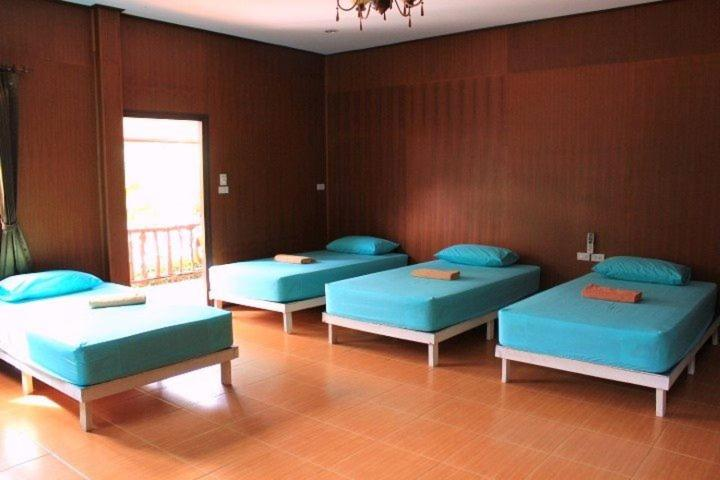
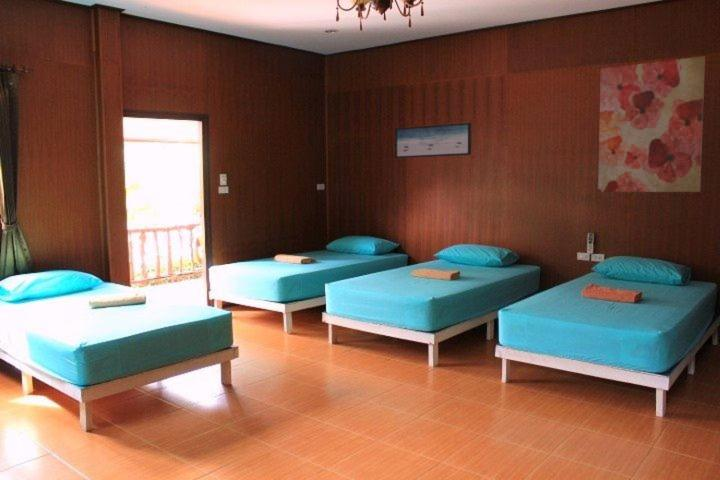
+ wall art (431, 141)
+ wall art (648, 128)
